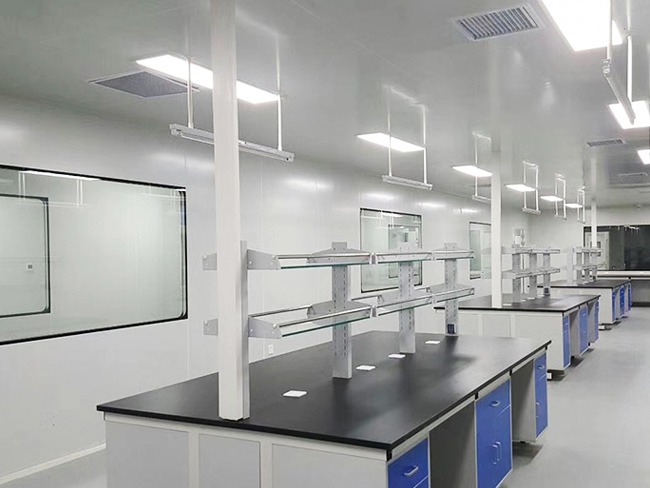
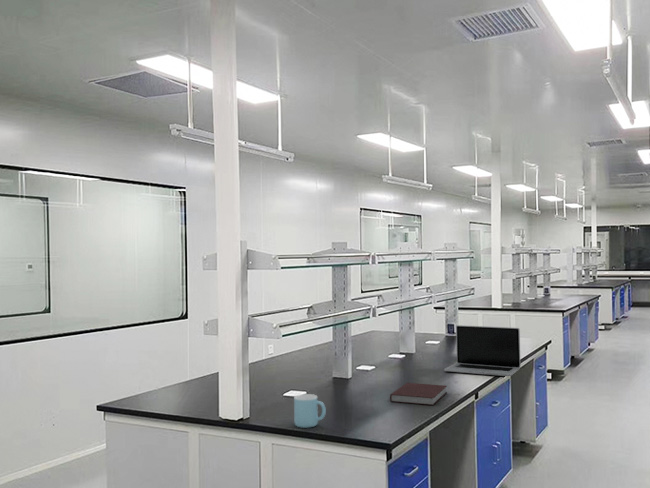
+ notebook (419, 393)
+ mug (310, 410)
+ laptop (481, 349)
